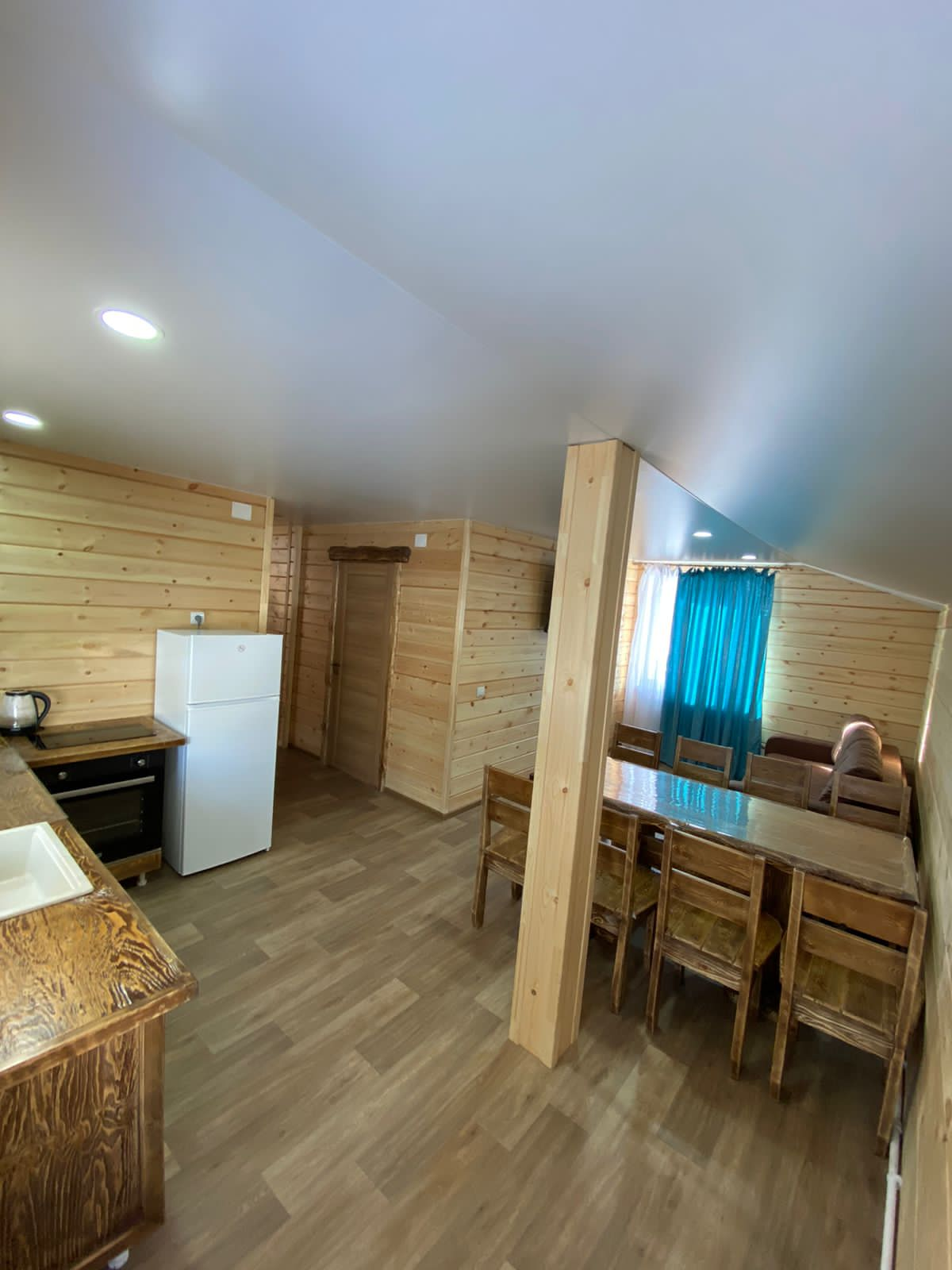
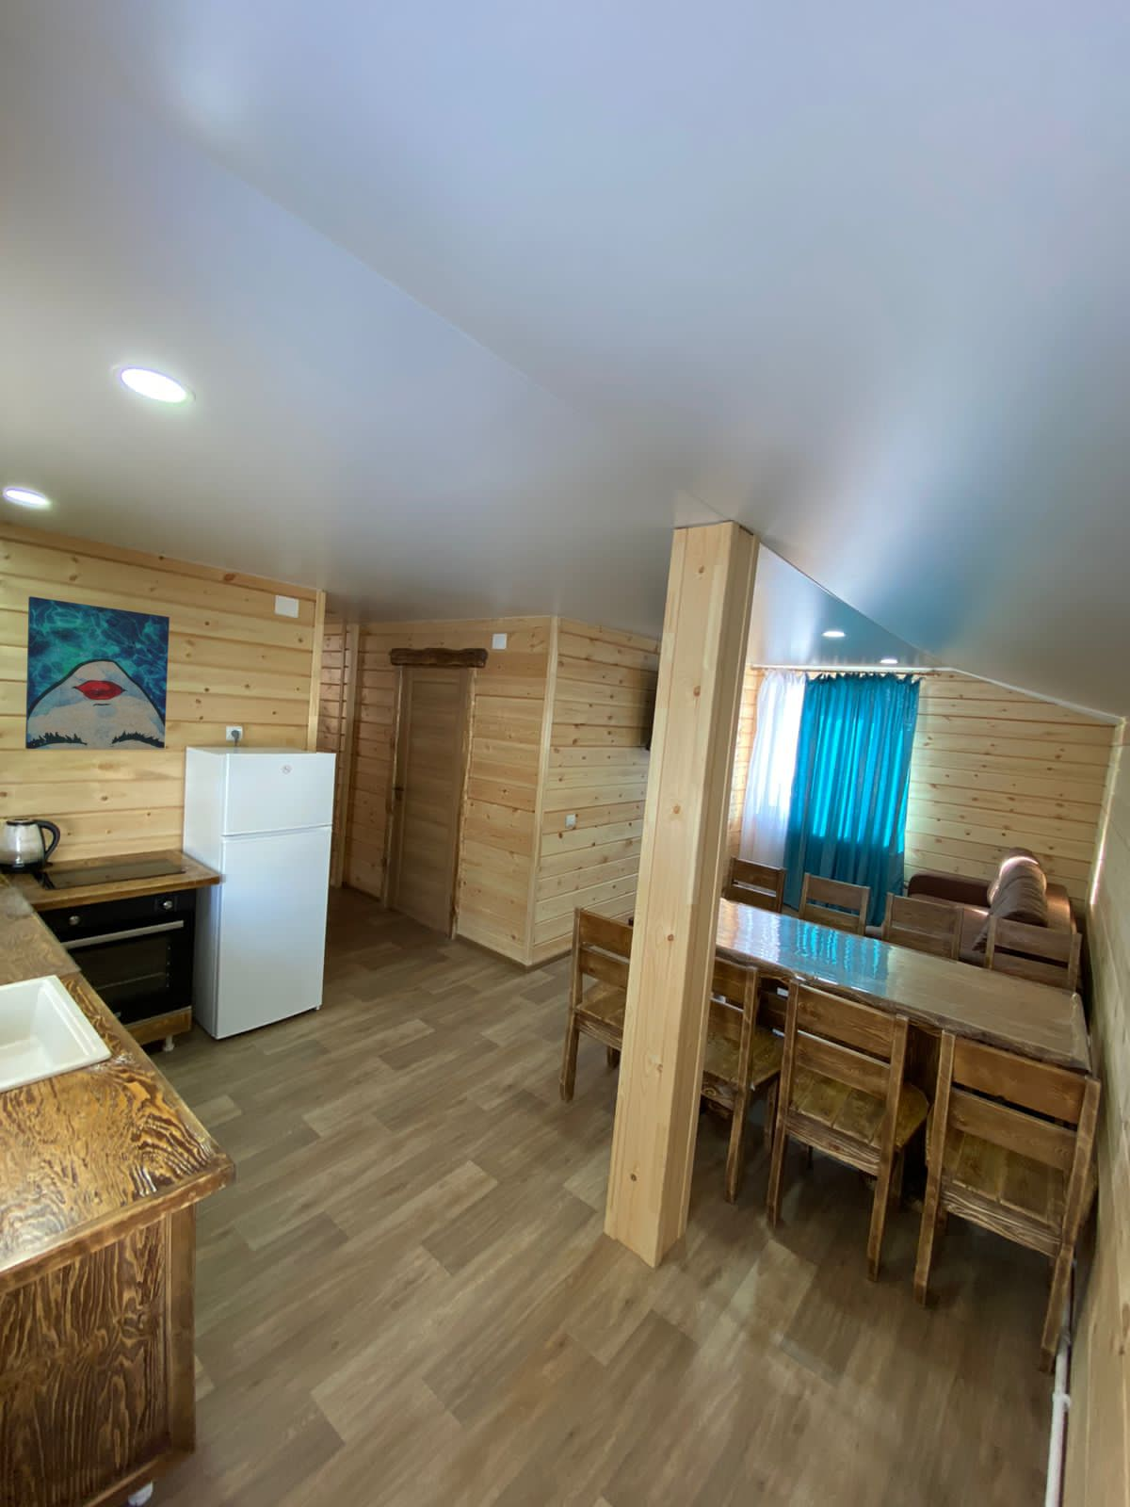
+ wall art (101, 679)
